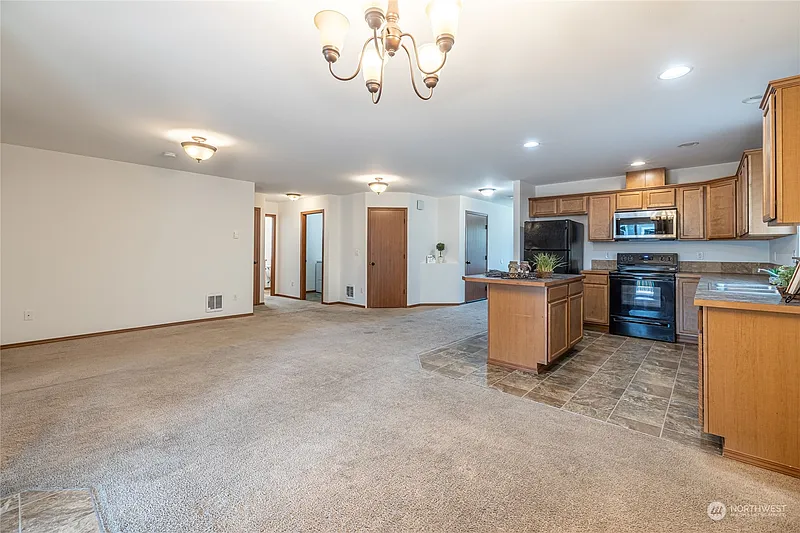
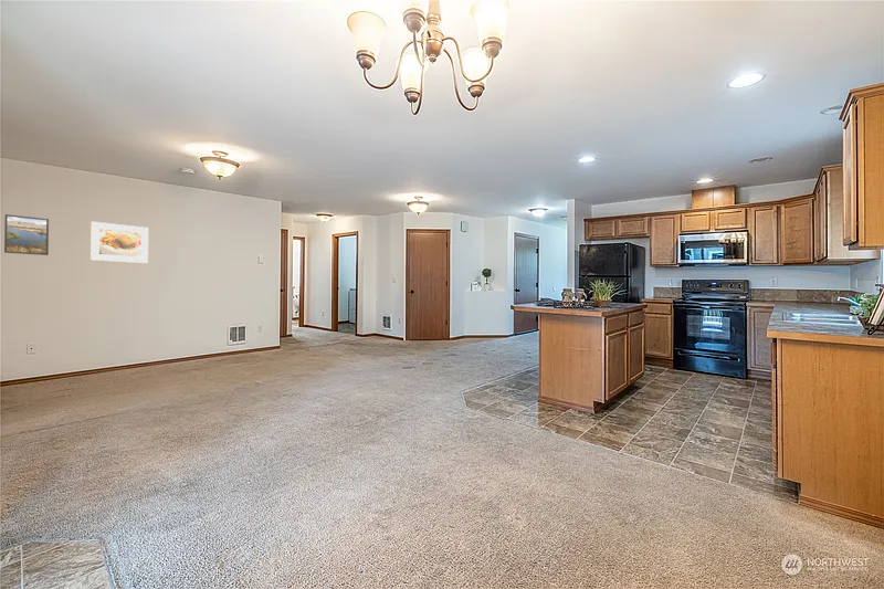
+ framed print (120, 243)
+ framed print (27, 235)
